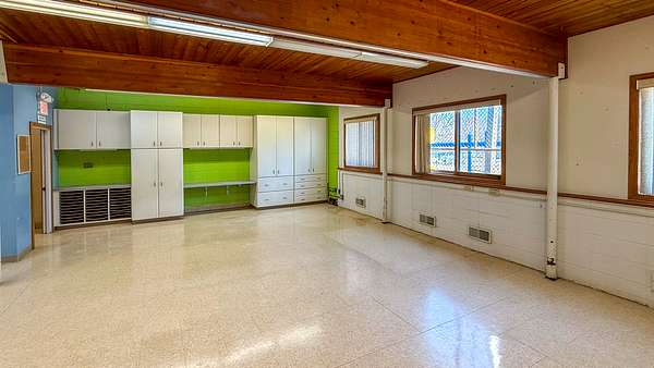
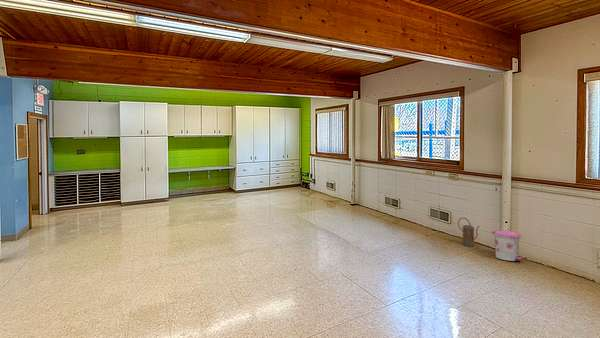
+ trash can (506, 245)
+ watering can (468, 231)
